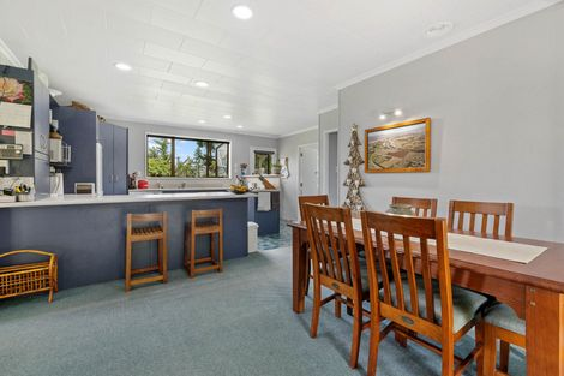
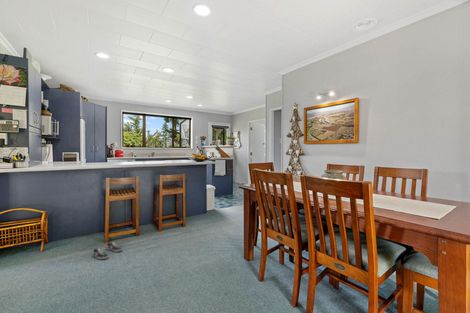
+ shoe (107, 249)
